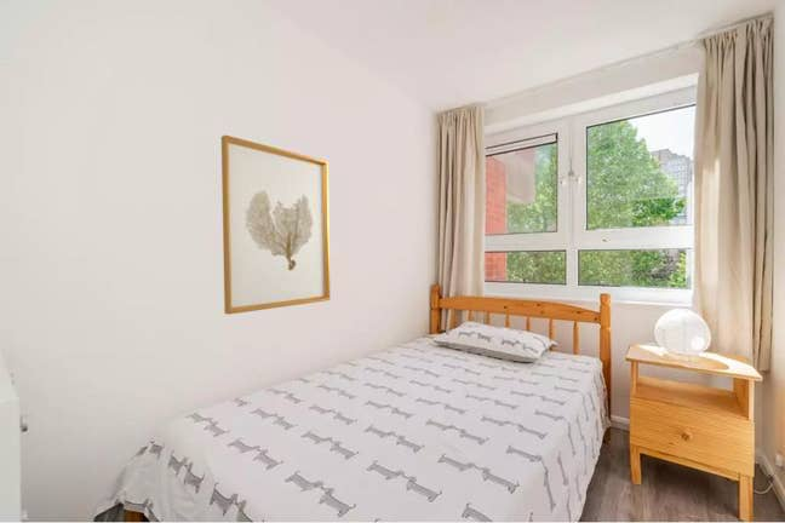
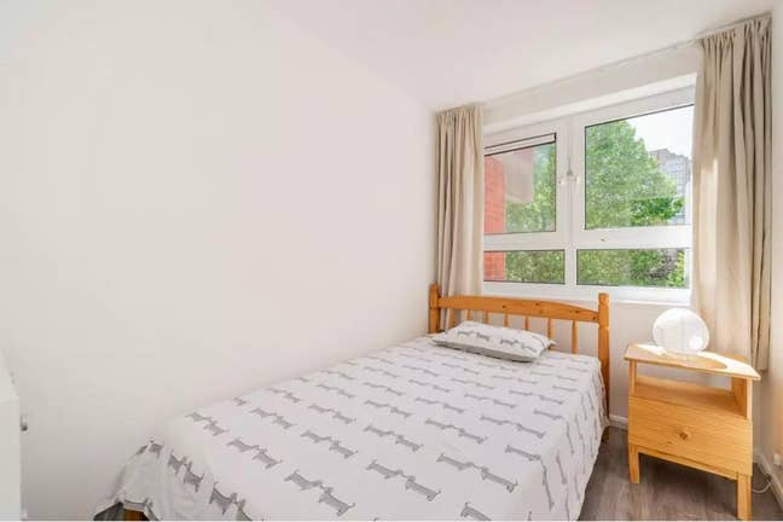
- wall art (282, 228)
